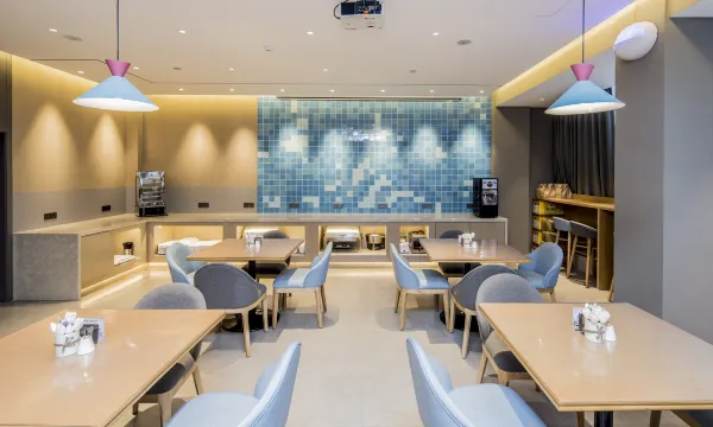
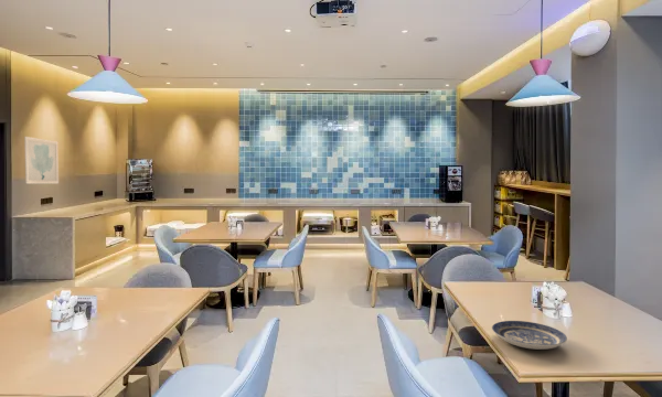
+ plate (527, 336)
+ wall art (42, 161)
